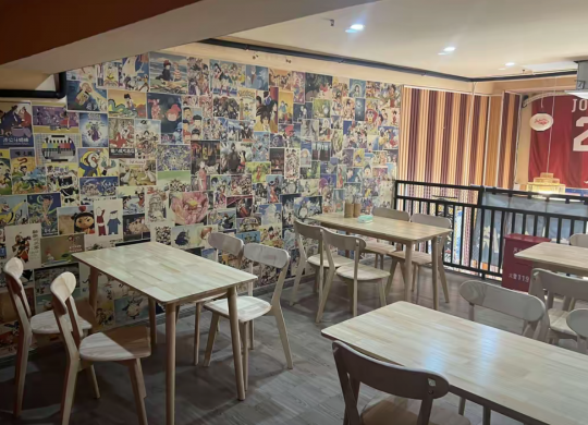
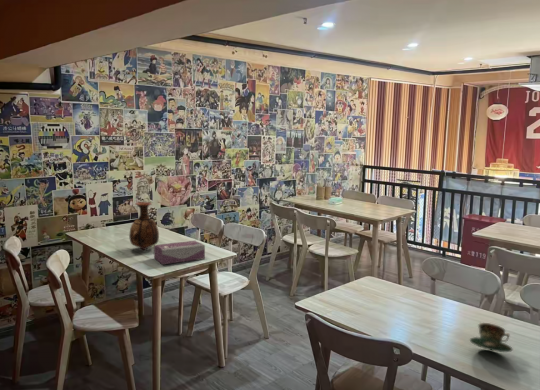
+ teacup (491, 339)
+ vase (144, 226)
+ tissue box (179, 251)
